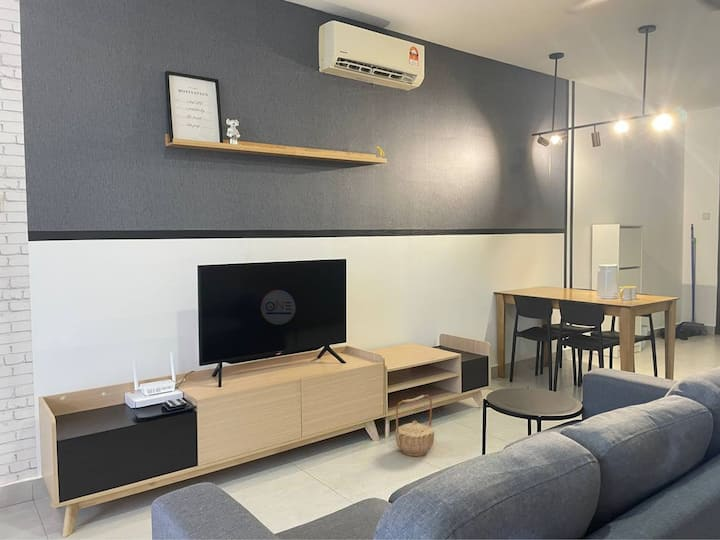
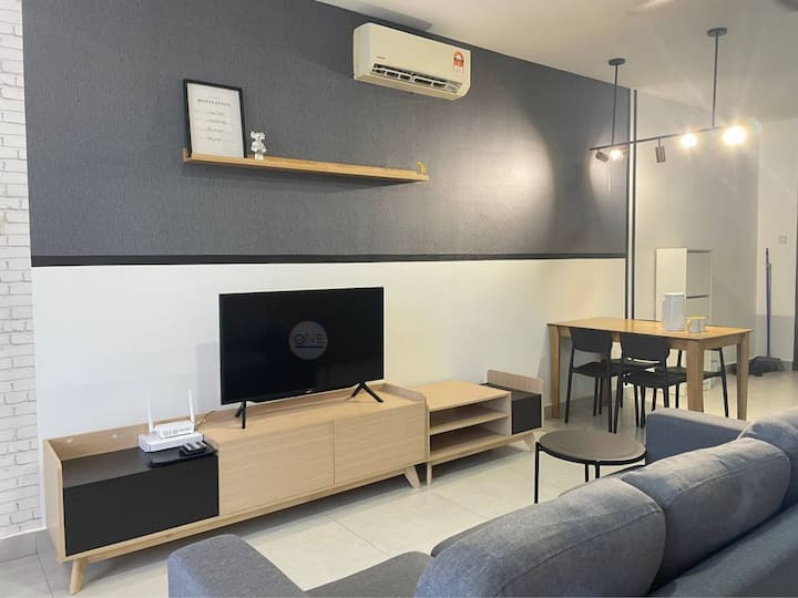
- basket (414, 424)
